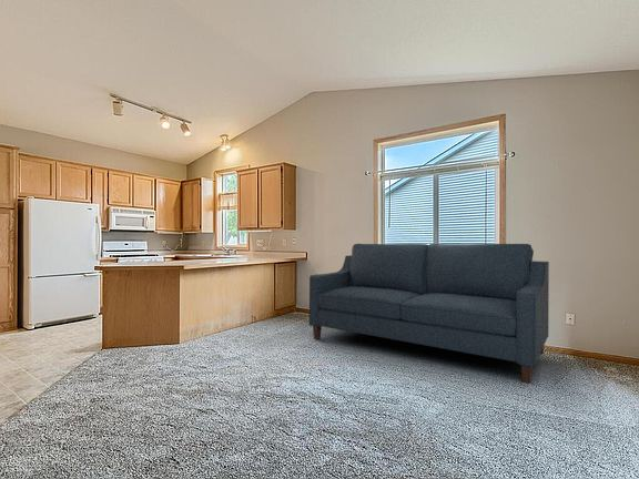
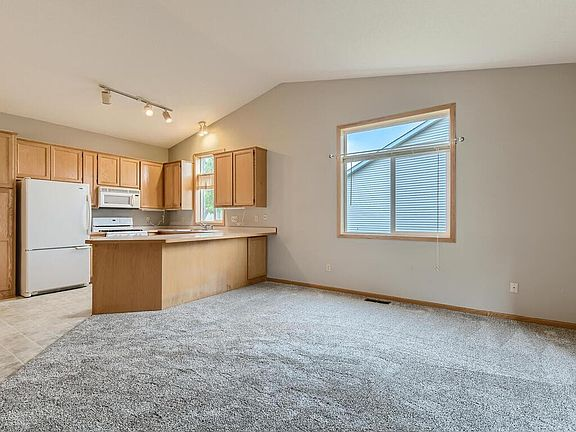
- sofa (420, 294)
